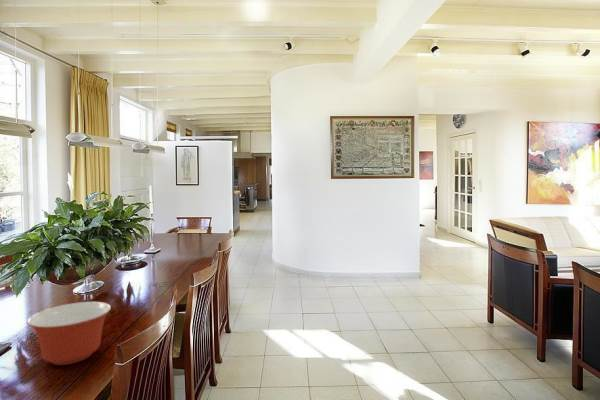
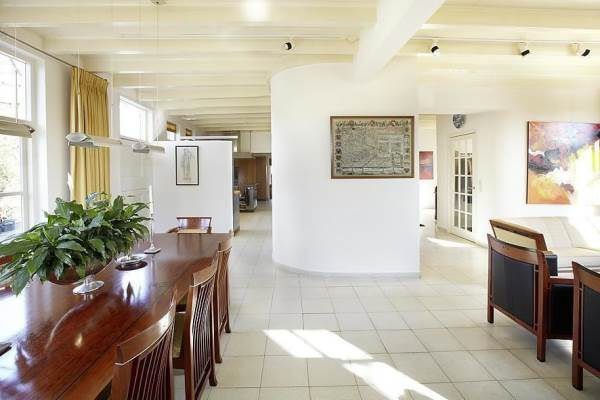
- mixing bowl (71, 334)
